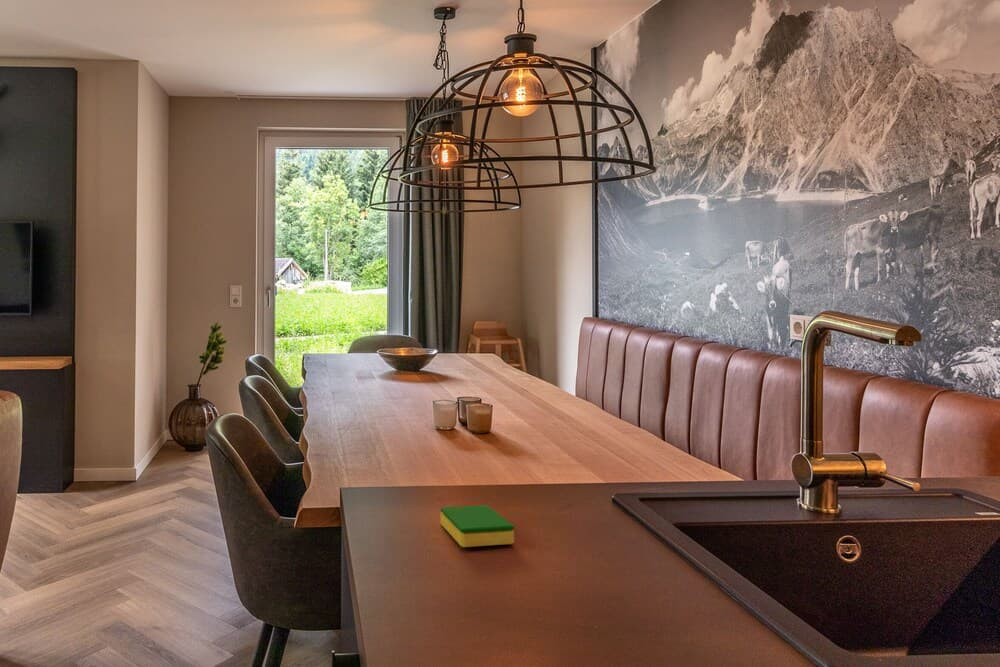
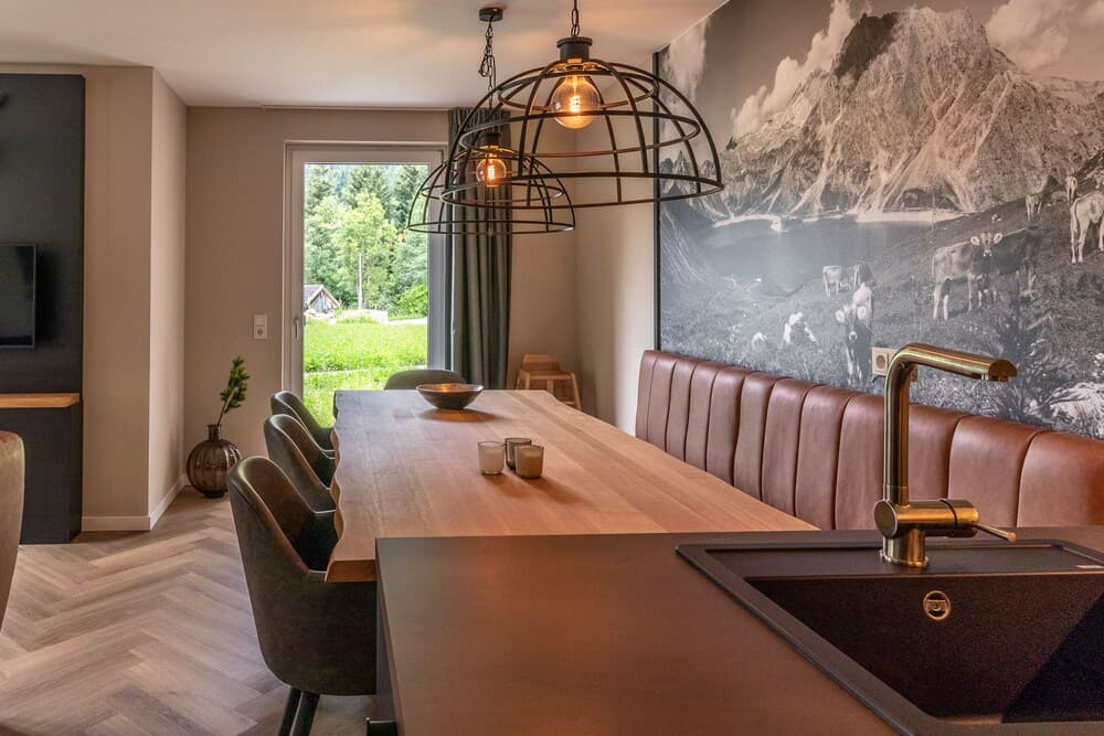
- dish sponge (475, 524)
